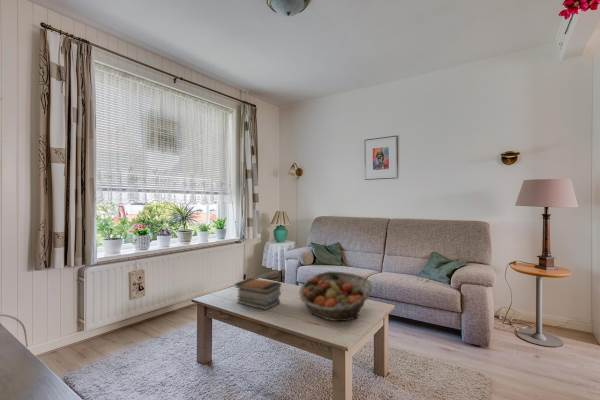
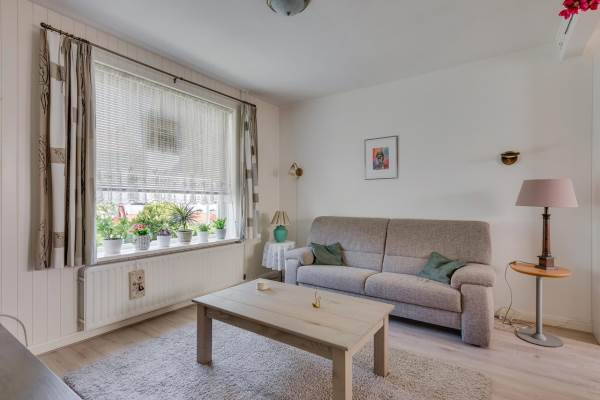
- book stack (258, 293)
- fruit basket (334, 294)
